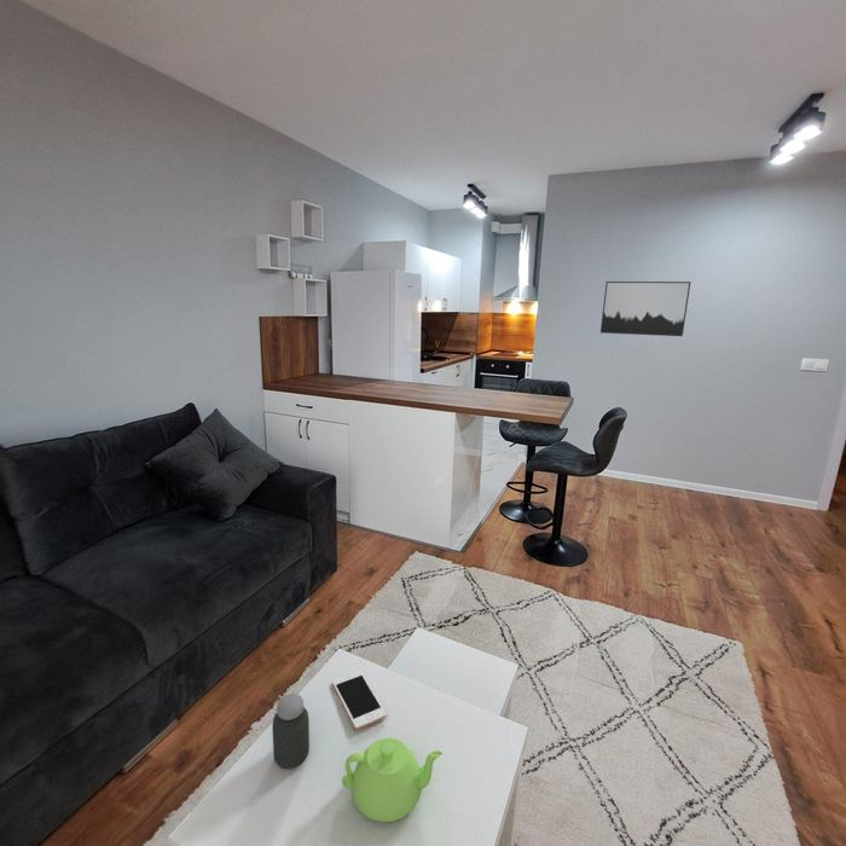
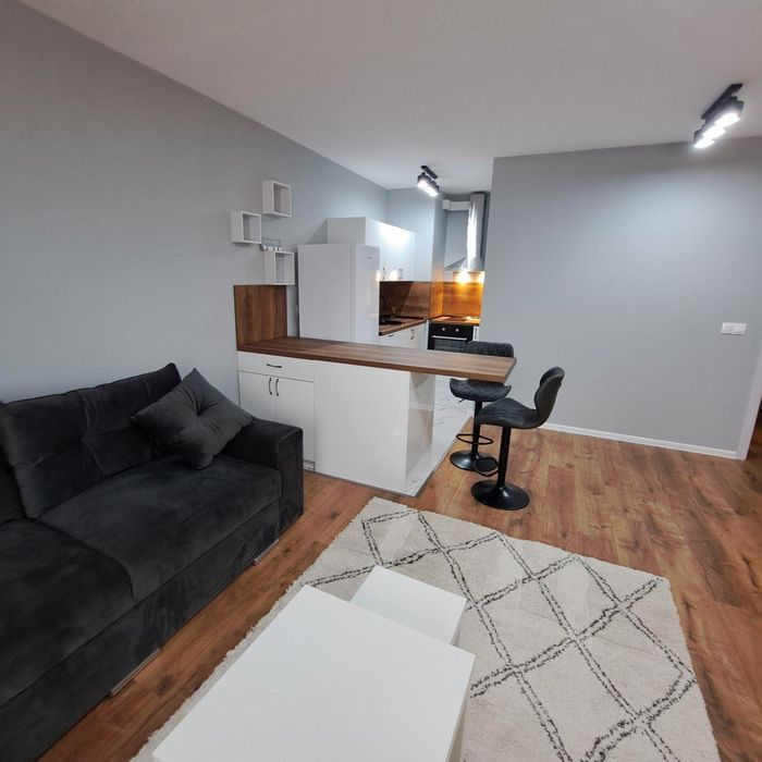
- jar (290, 730)
- wall art (643, 308)
- cell phone (358, 697)
- teapot (392, 770)
